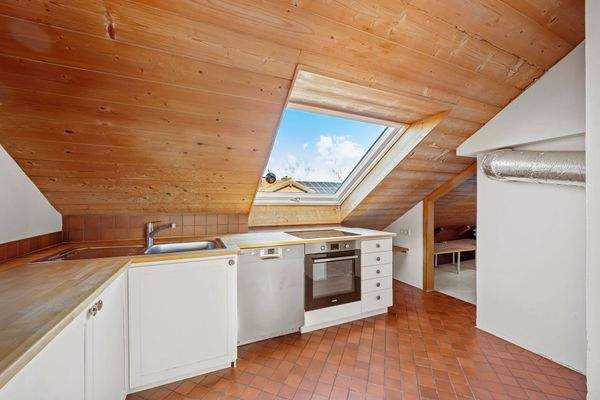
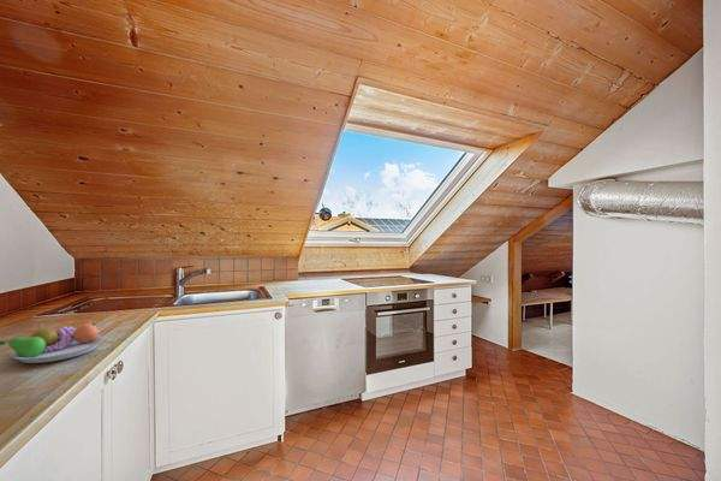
+ fruit bowl (56, 339)
